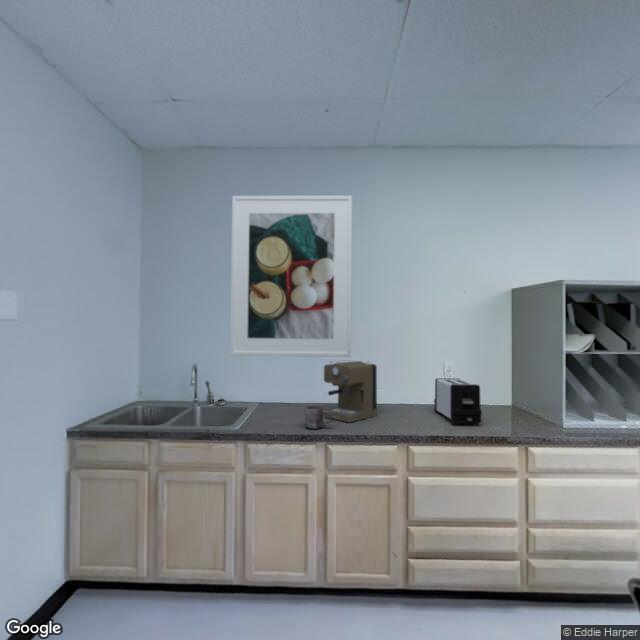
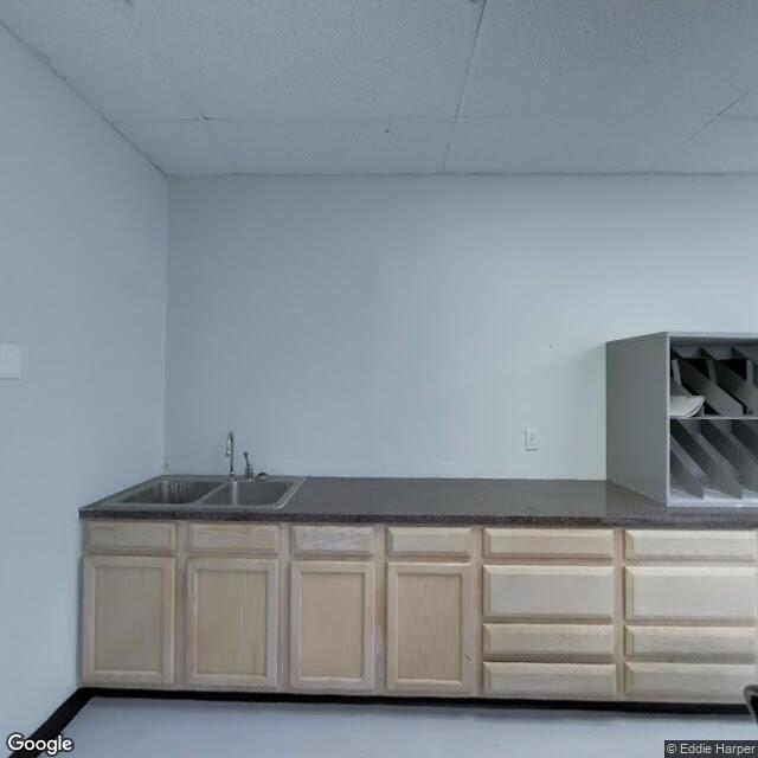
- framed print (291, 275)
- coffee maker (350, 389)
- mug (318, 417)
- toaster (456, 399)
